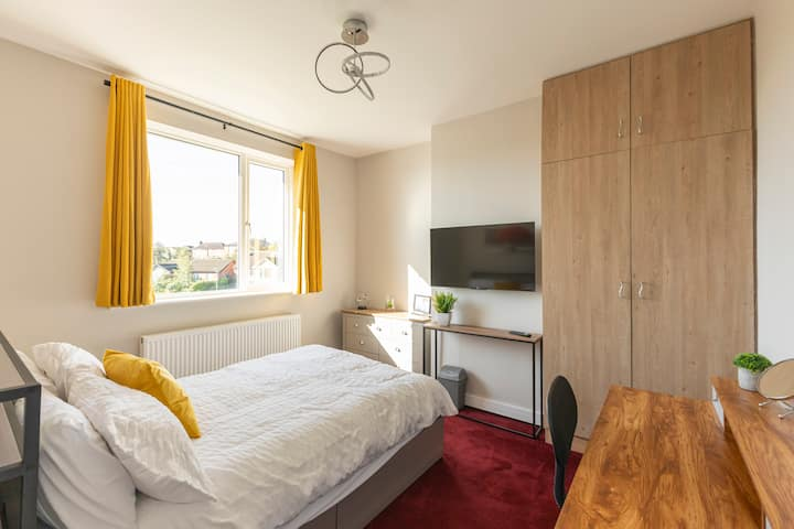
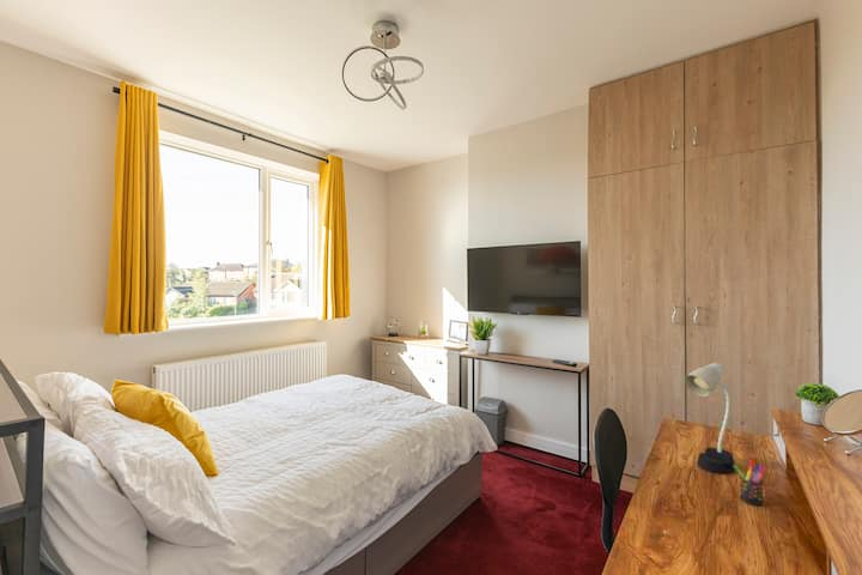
+ desk lamp (724, 414)
+ pen holder (748, 480)
